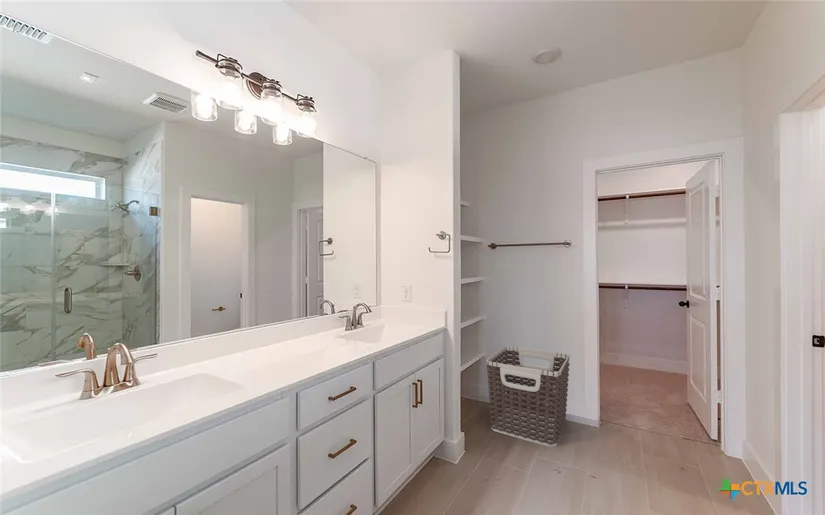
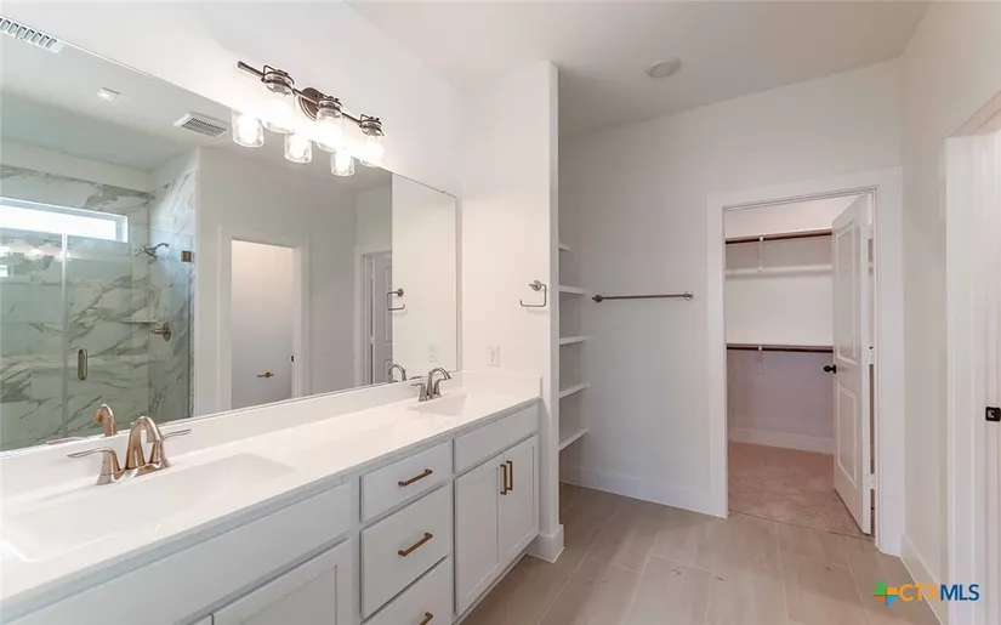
- clothes hamper (528, 391)
